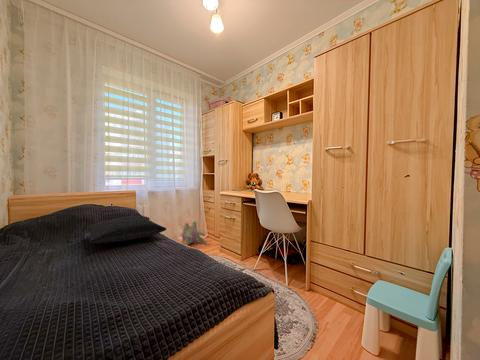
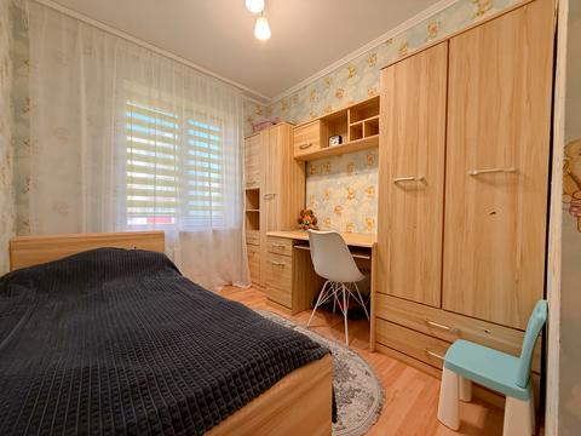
- pillow (125, 227)
- plush toy (191, 233)
